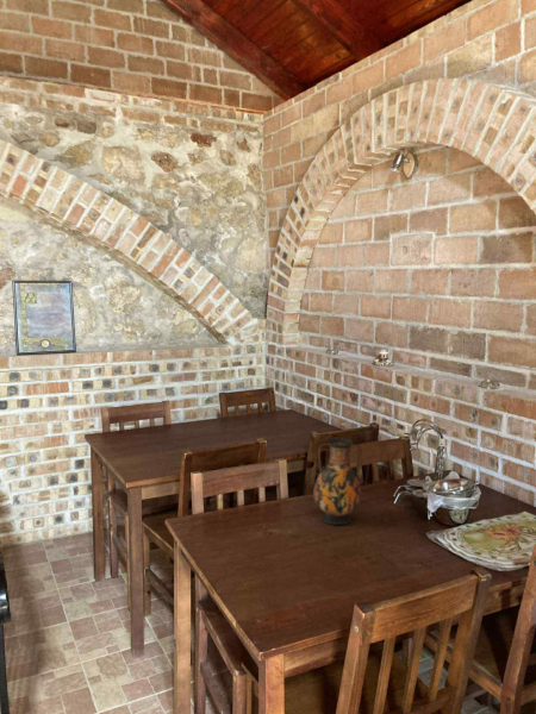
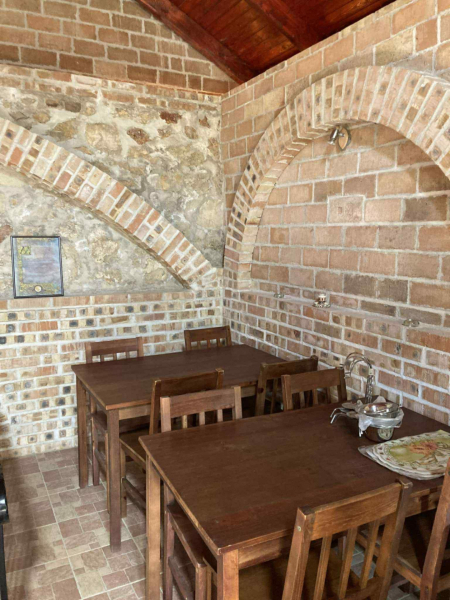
- vase (337, 480)
